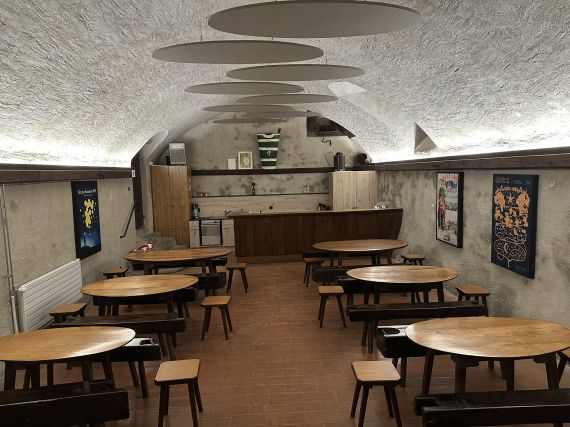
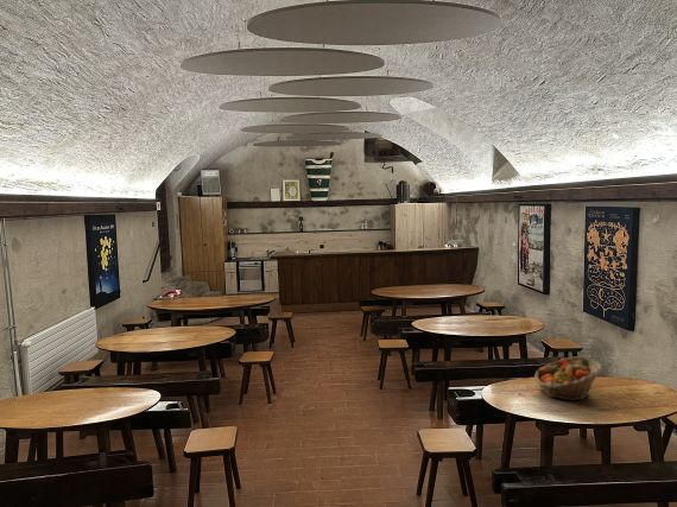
+ fruit basket (567, 376)
